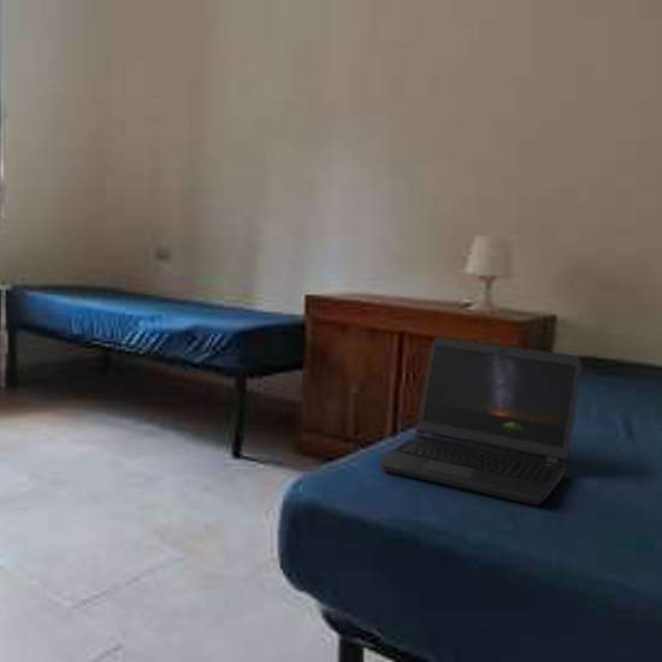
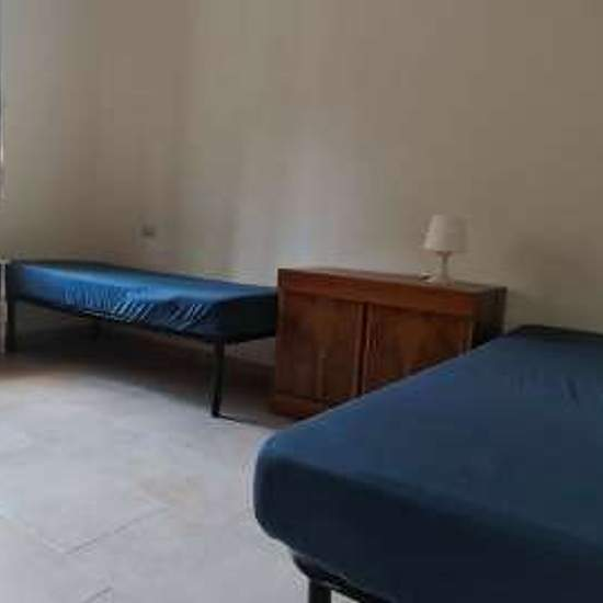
- laptop computer (481, 412)
